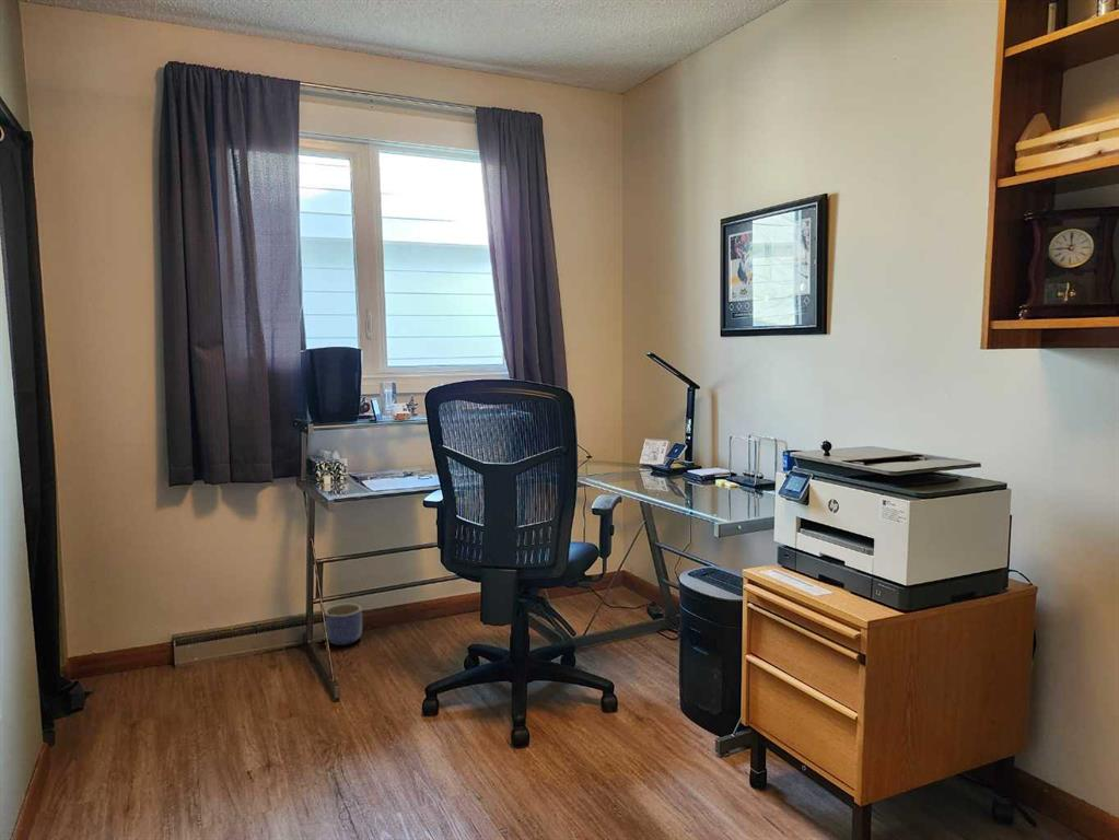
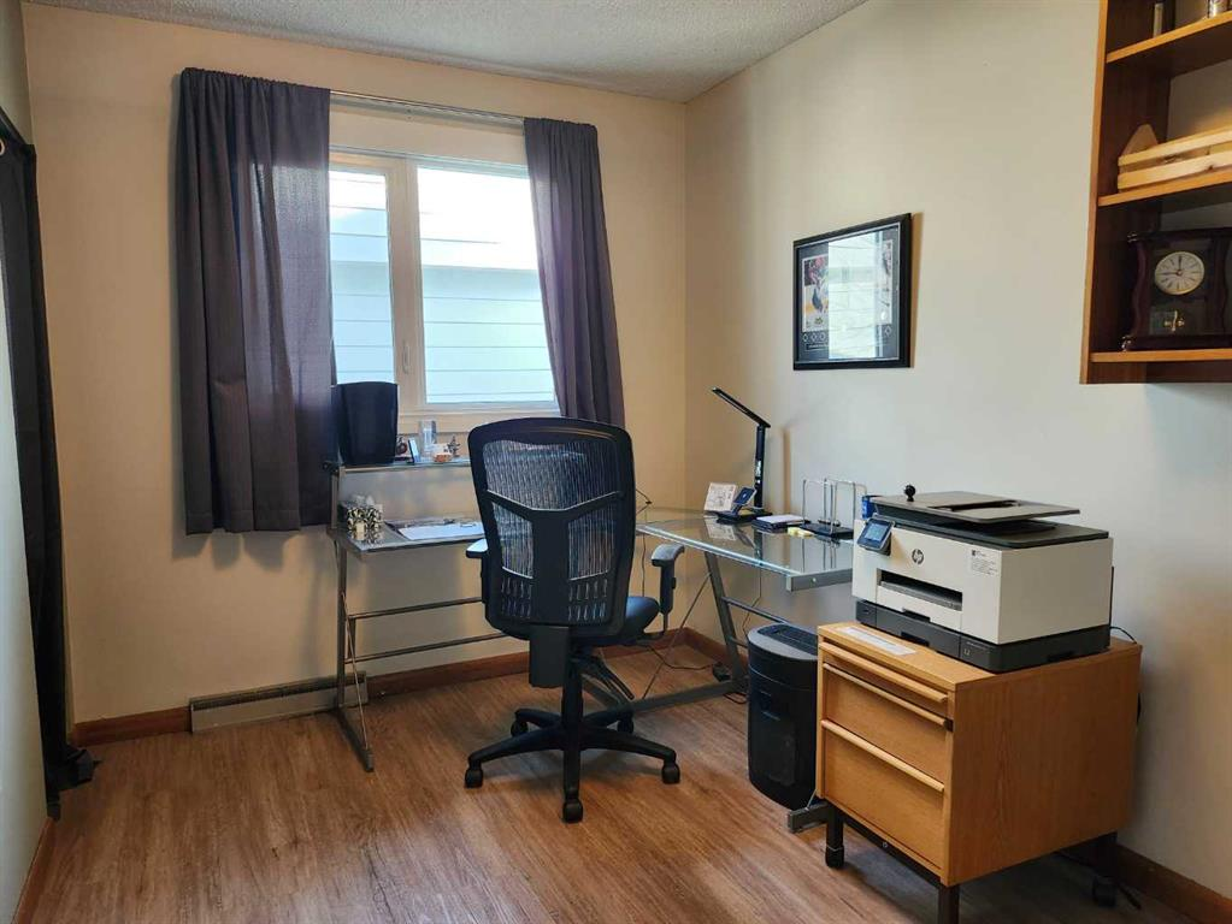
- planter (343, 625)
